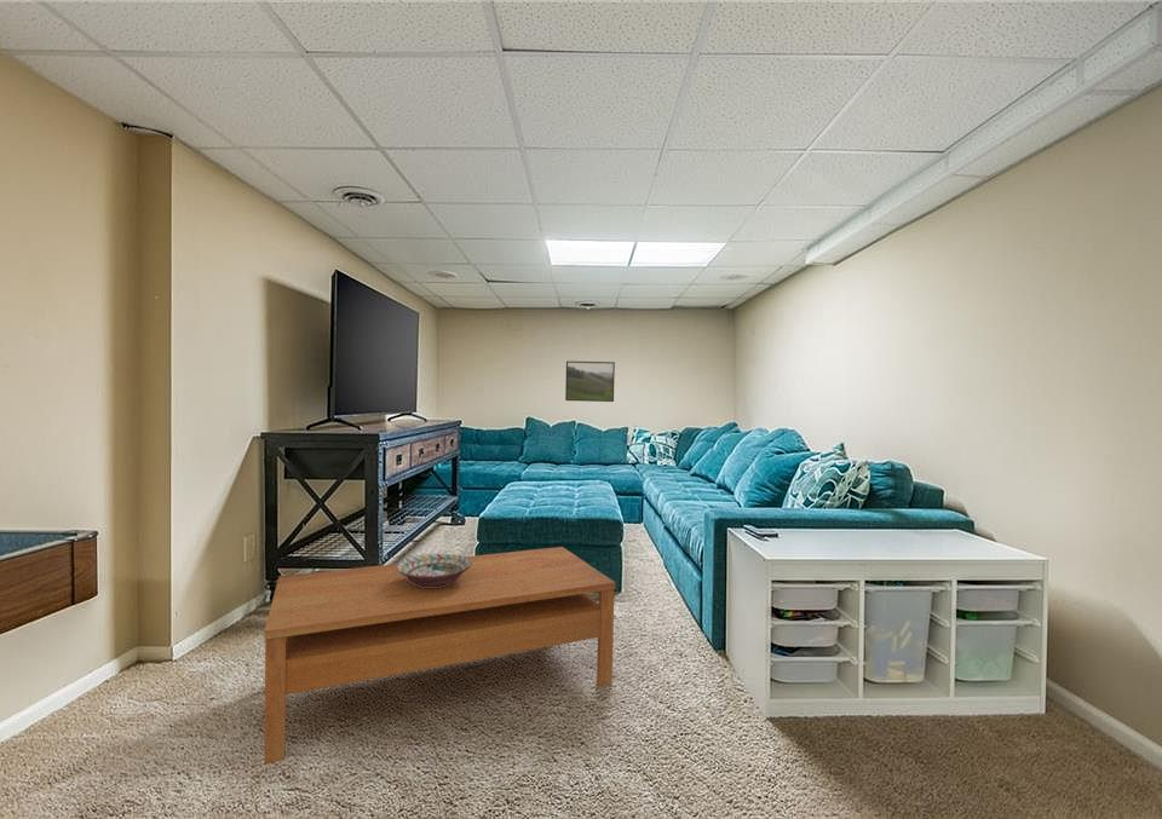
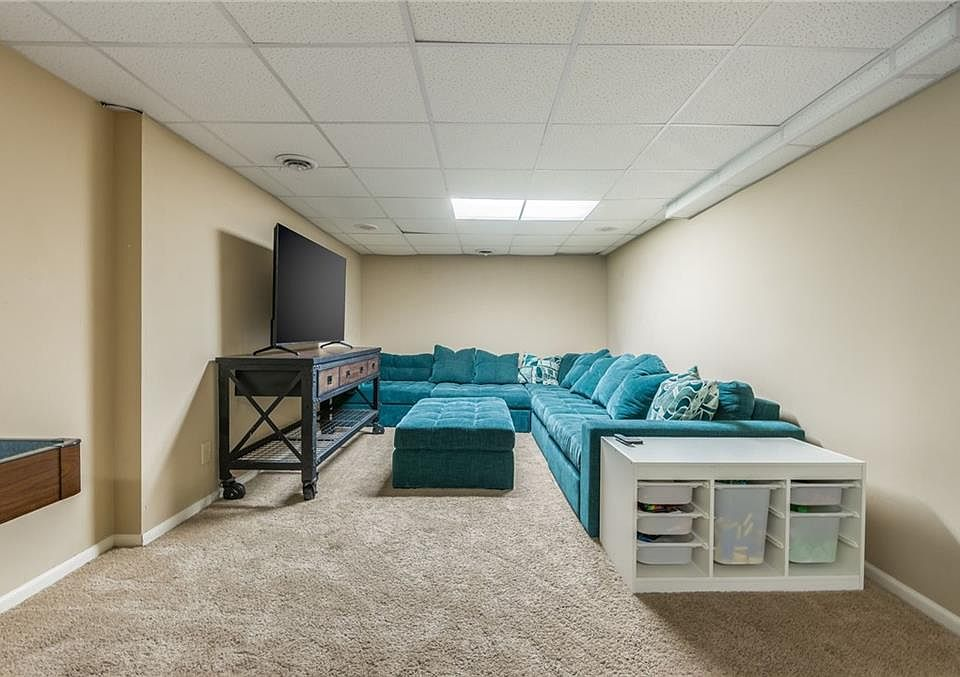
- decorative bowl (433, 572)
- coffee table (447, 630)
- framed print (589, 381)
